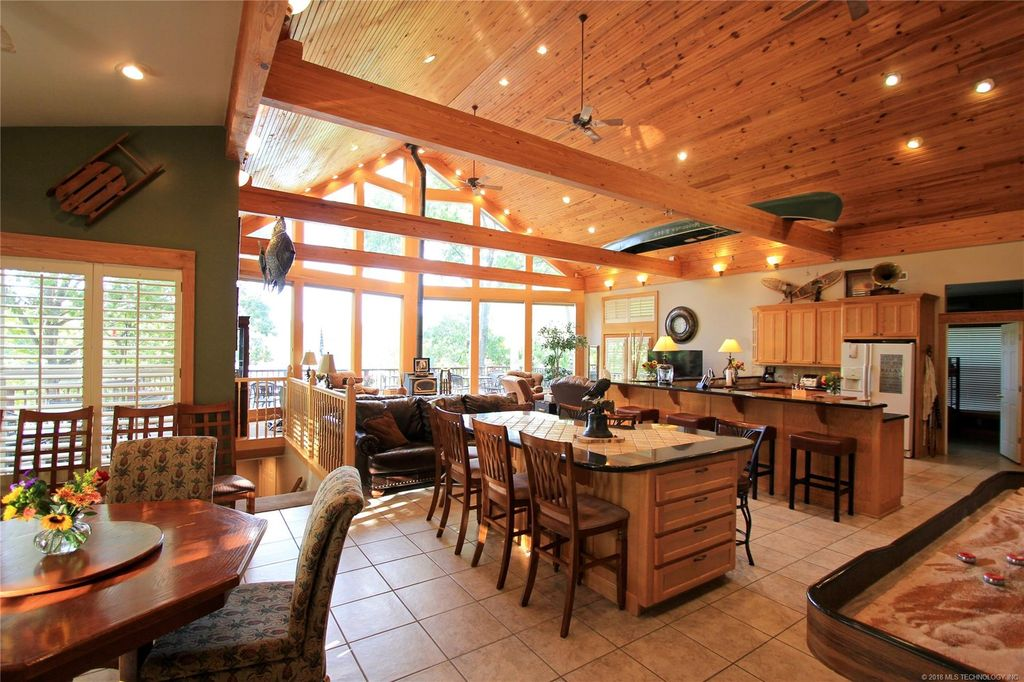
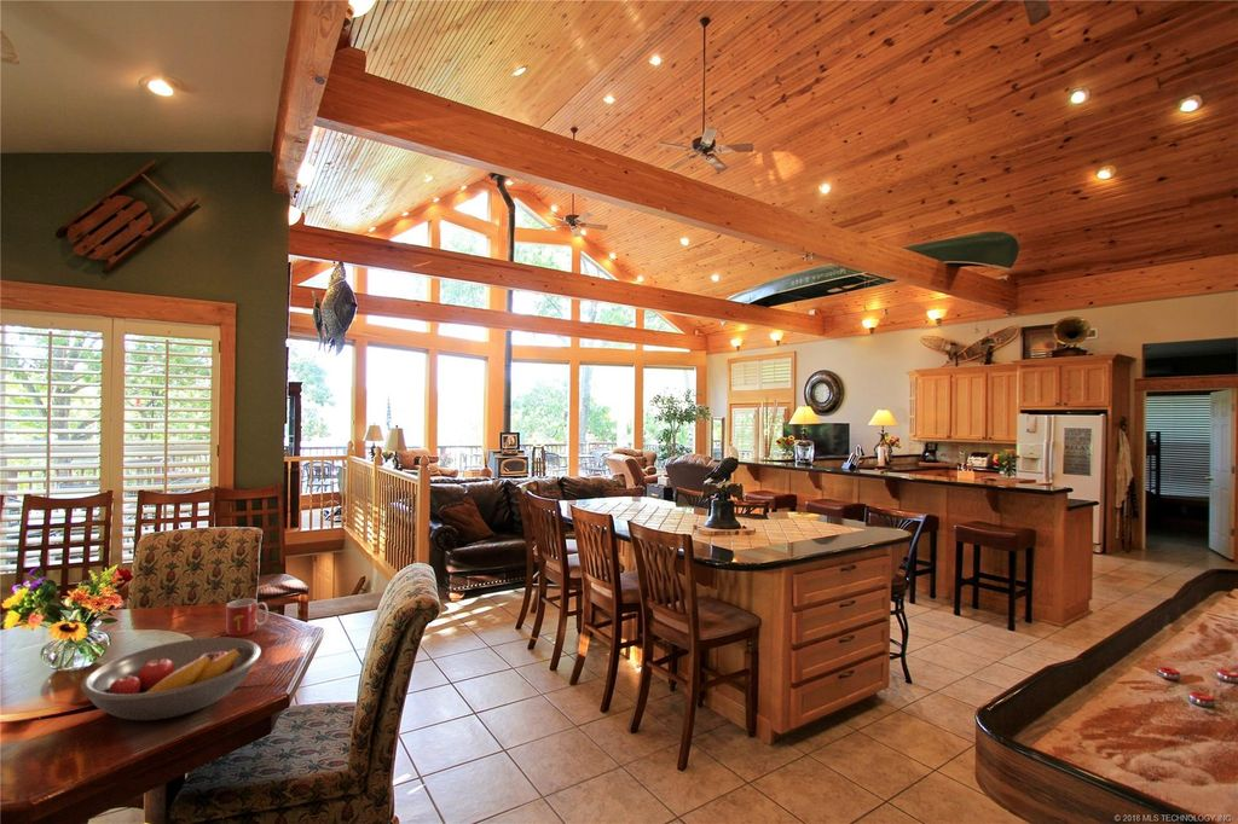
+ mug (247, 616)
+ fruit bowl (177, 678)
